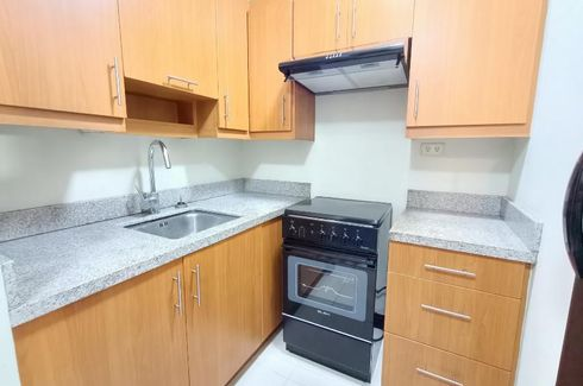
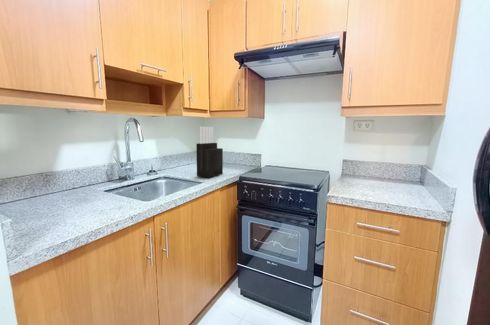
+ knife block (211, 151)
